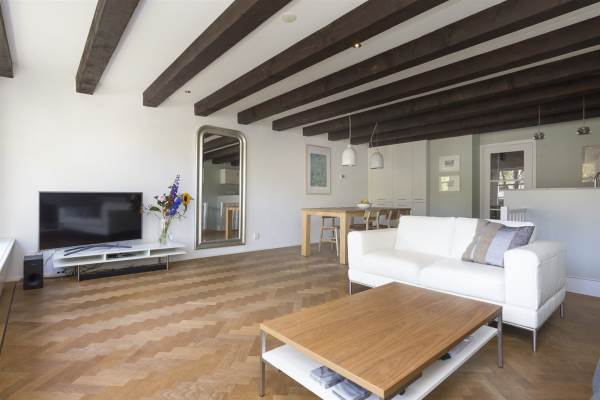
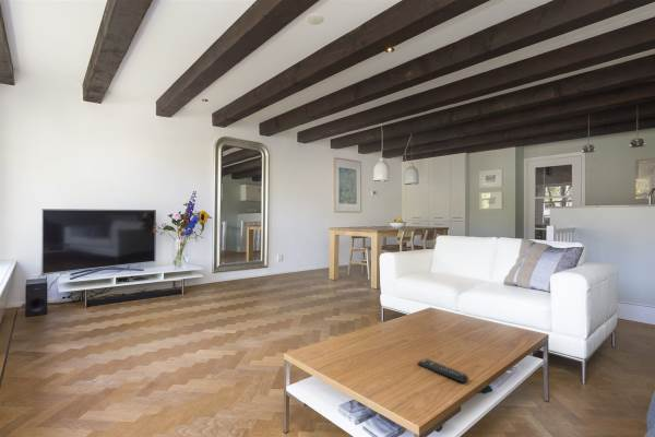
+ remote control (441, 369)
